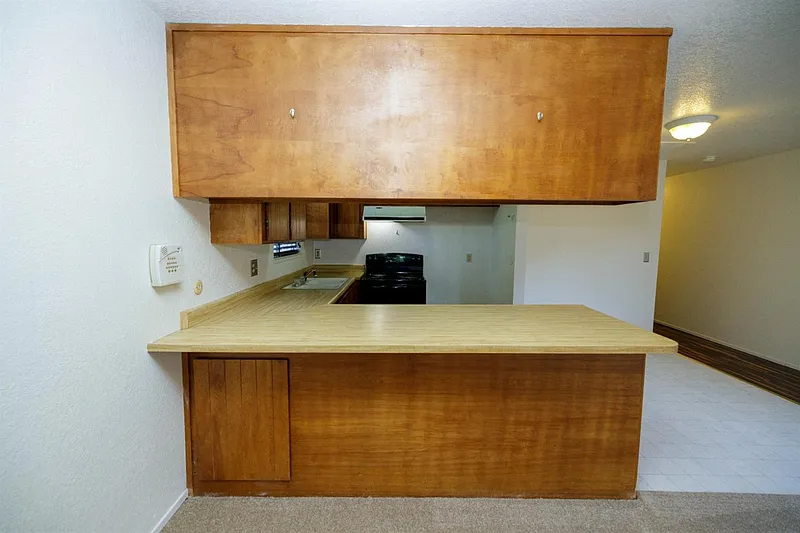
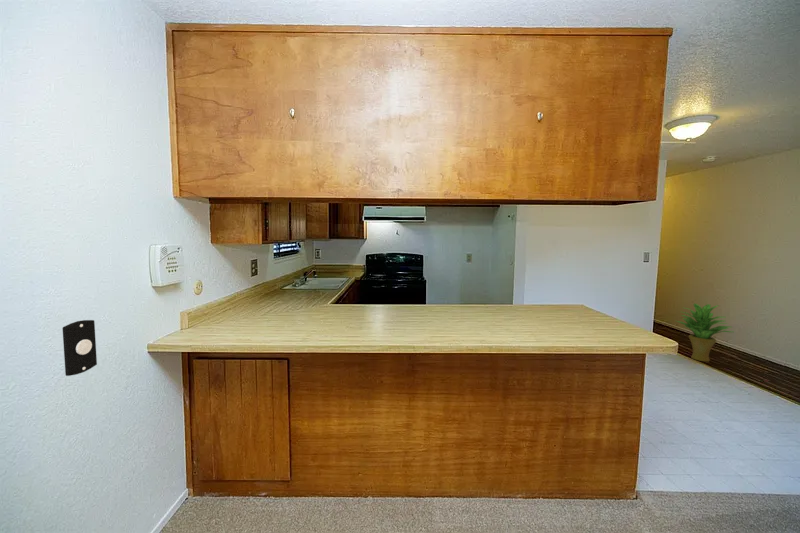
+ light switch (82, 346)
+ potted plant (702, 331)
